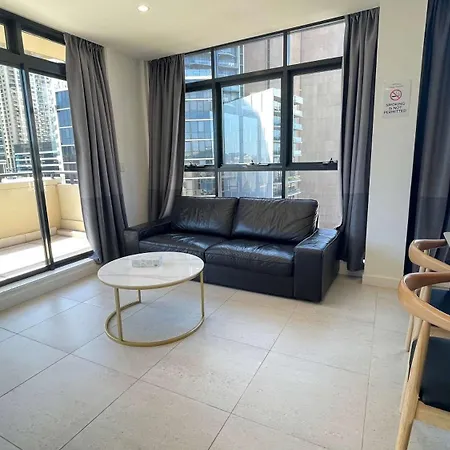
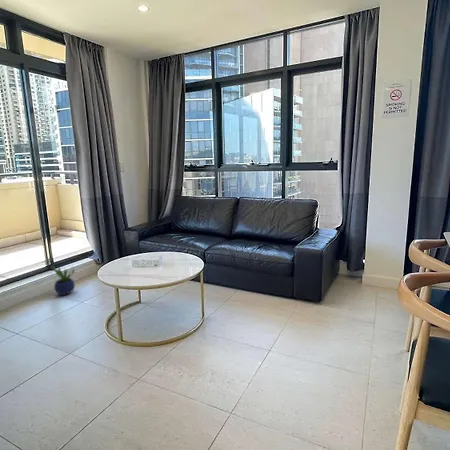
+ potted plant (64, 278)
